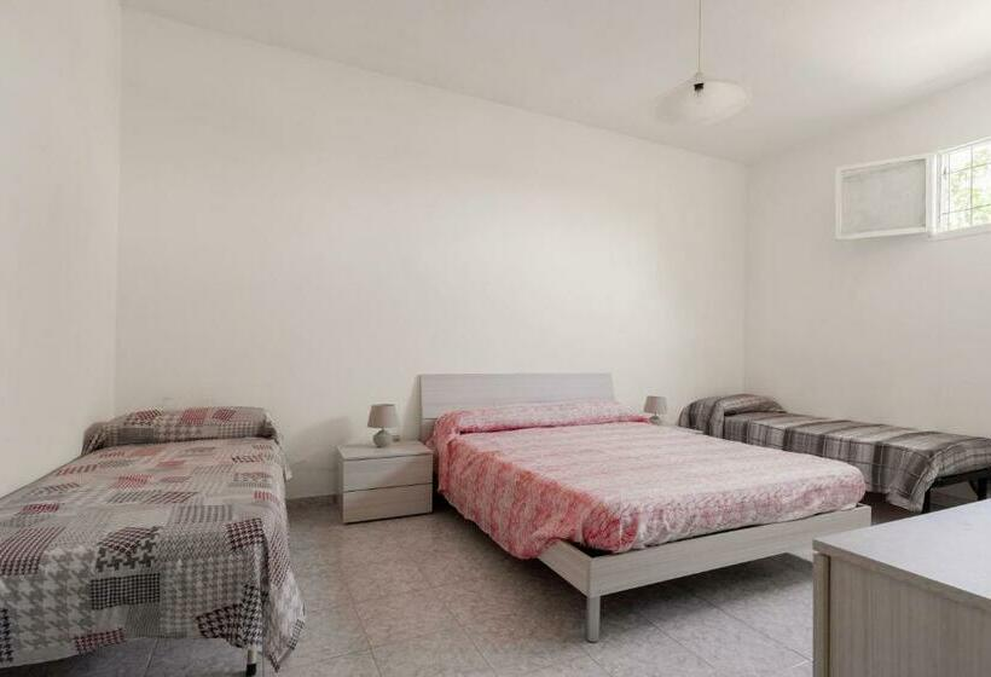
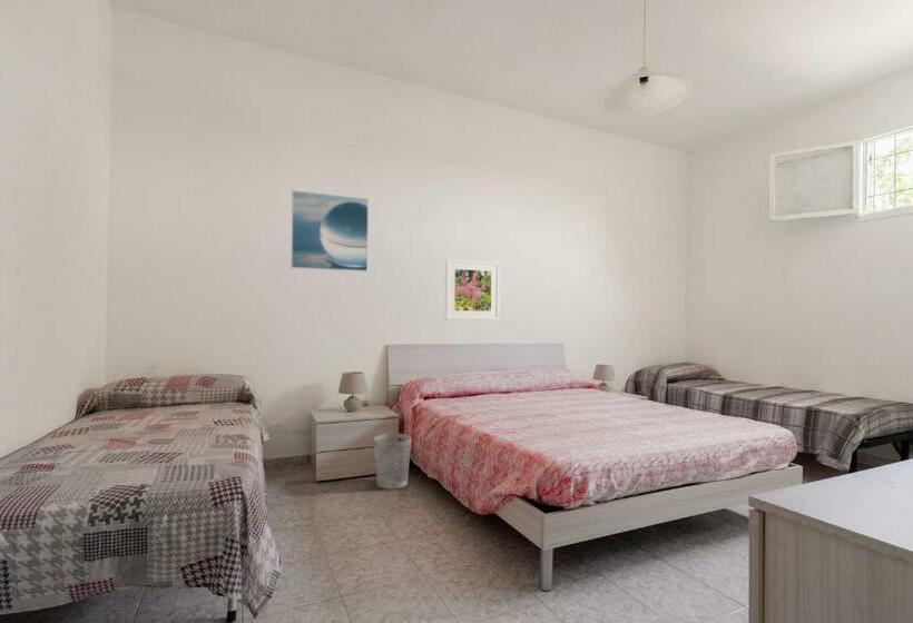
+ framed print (472, 290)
+ wastebasket (392, 461)
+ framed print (331, 231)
